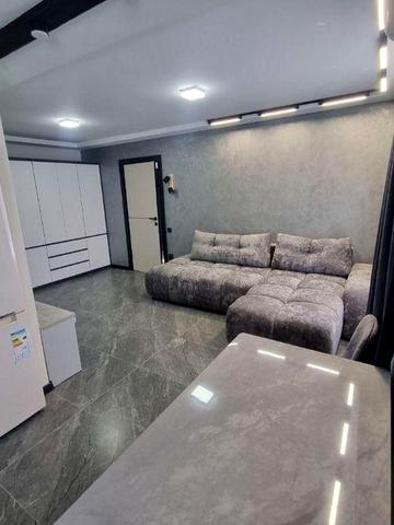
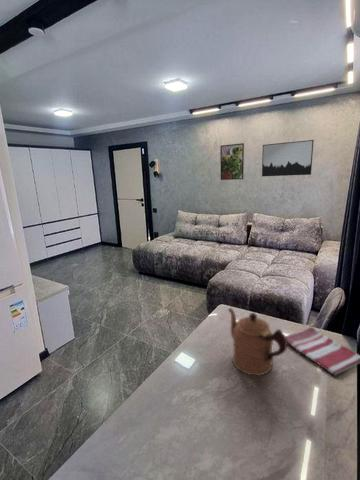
+ wall art (286, 159)
+ dish towel (320, 348)
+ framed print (231, 162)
+ coffeepot (253, 338)
